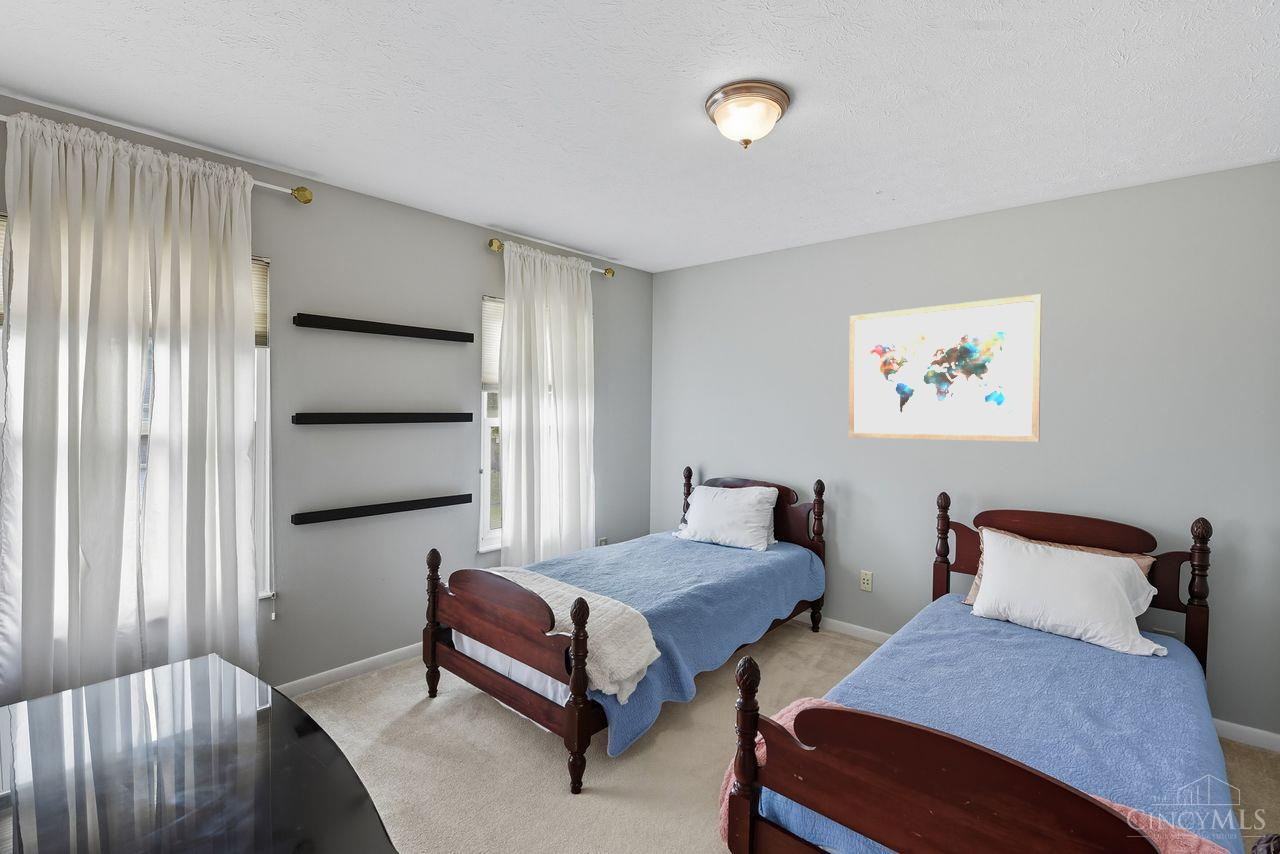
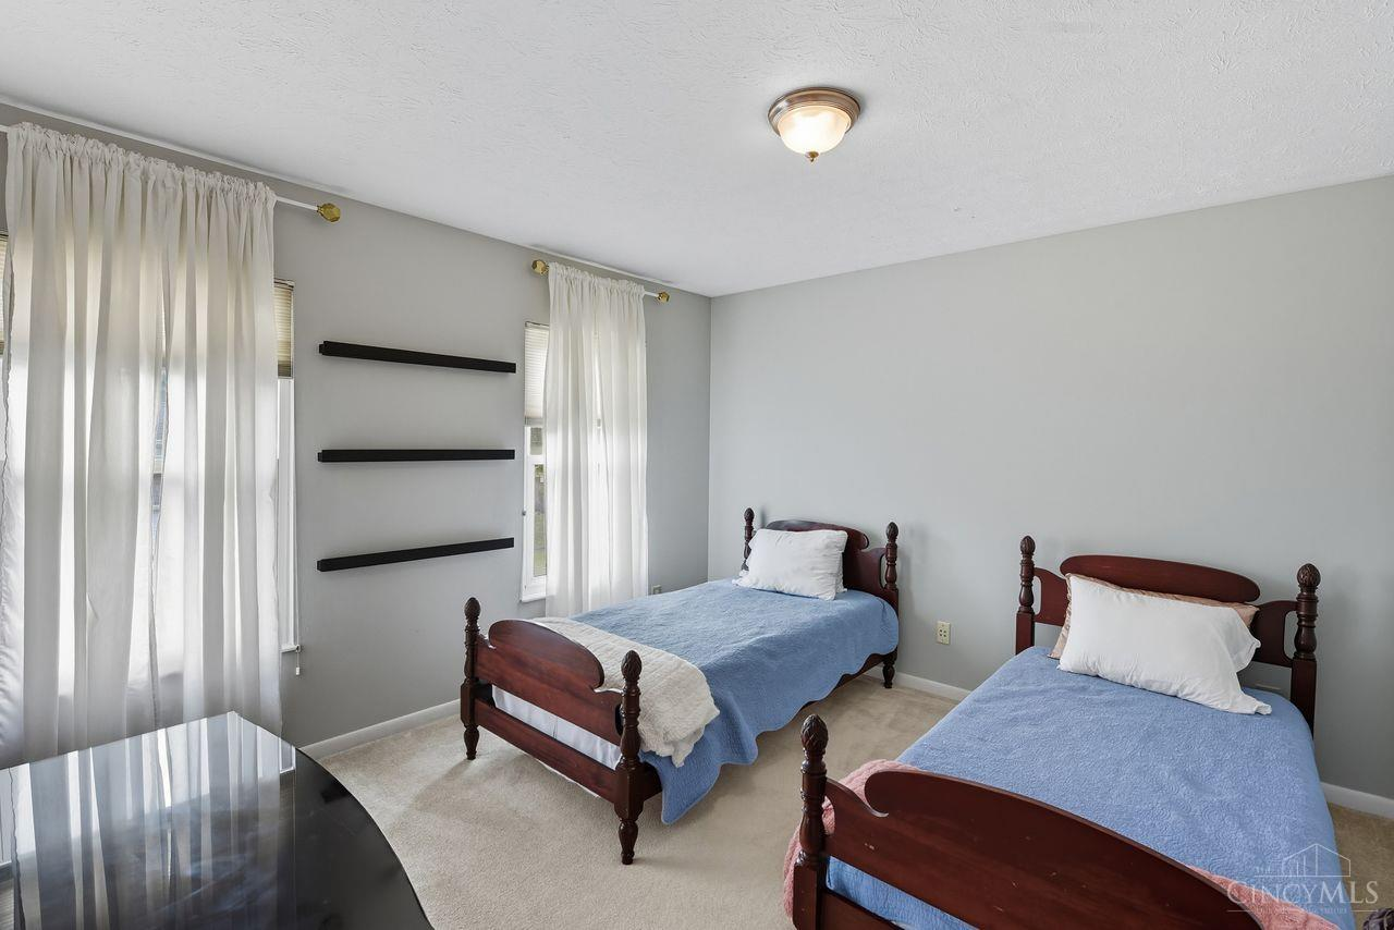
- wall art (935, 372)
